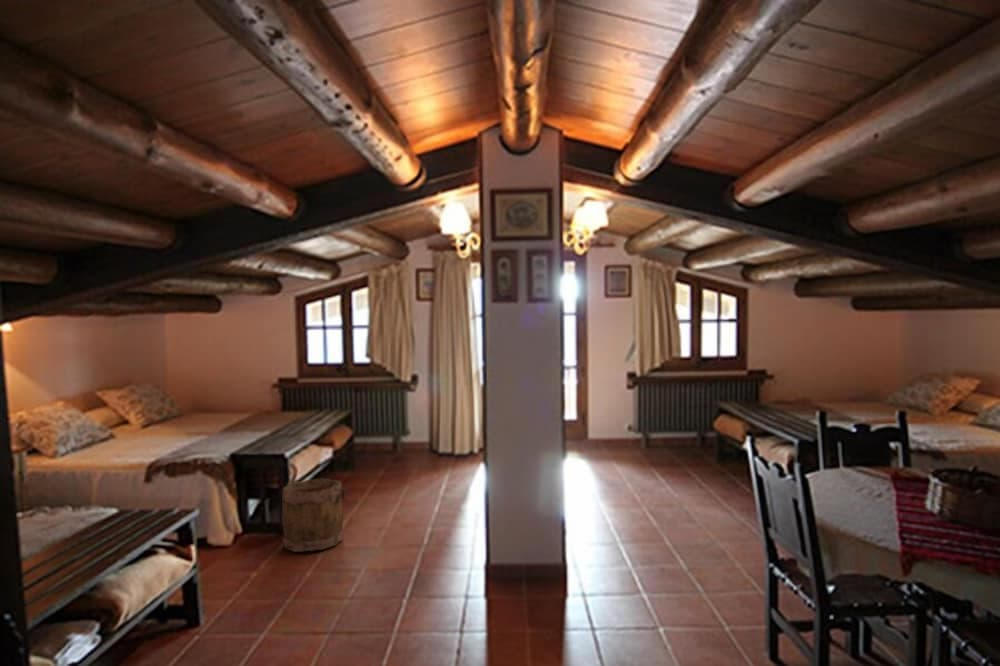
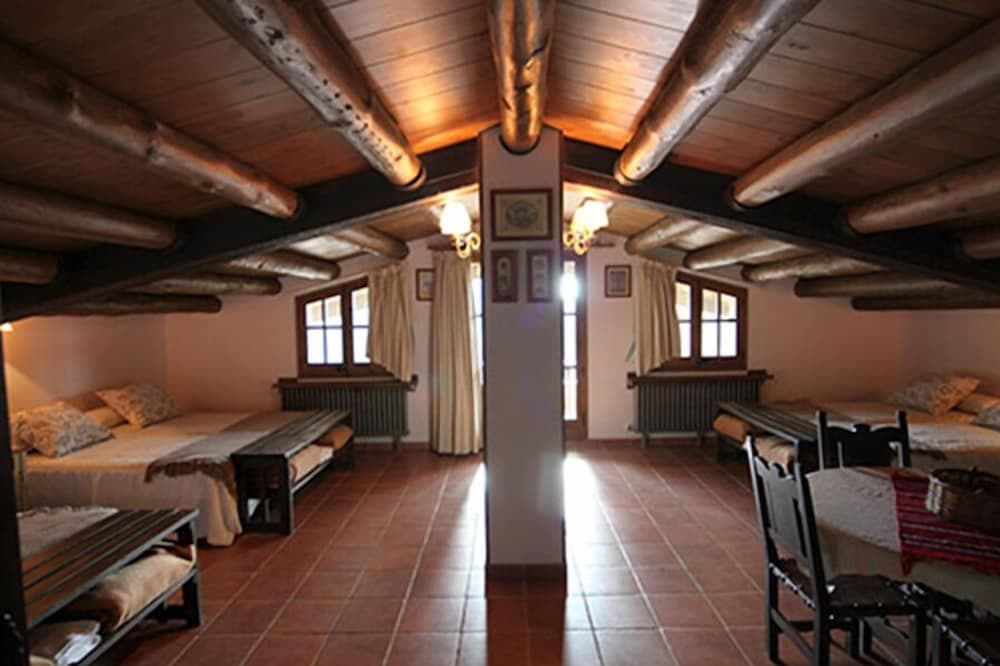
- bucket (314, 510)
